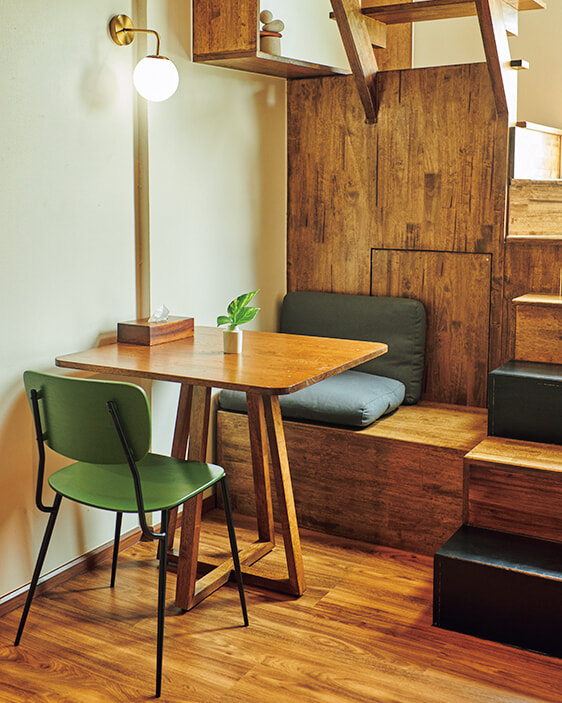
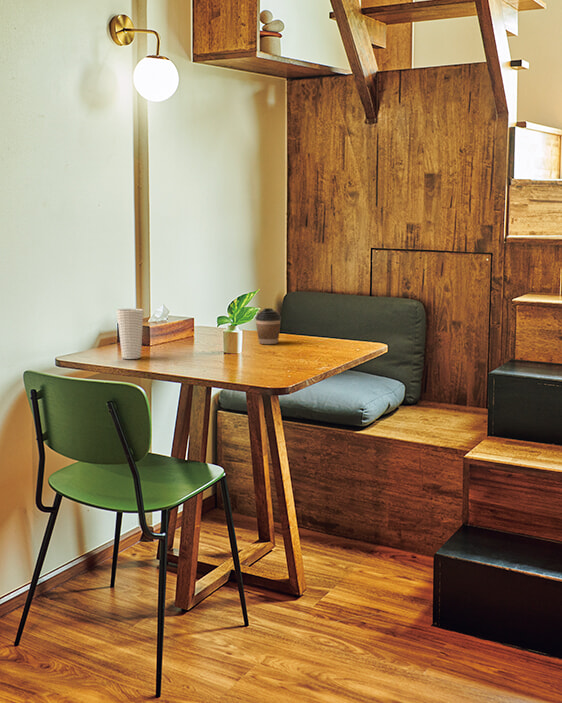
+ coffee cup (268, 326)
+ cup (130, 333)
